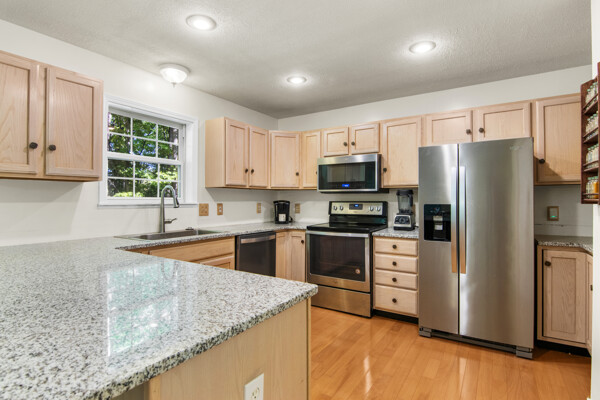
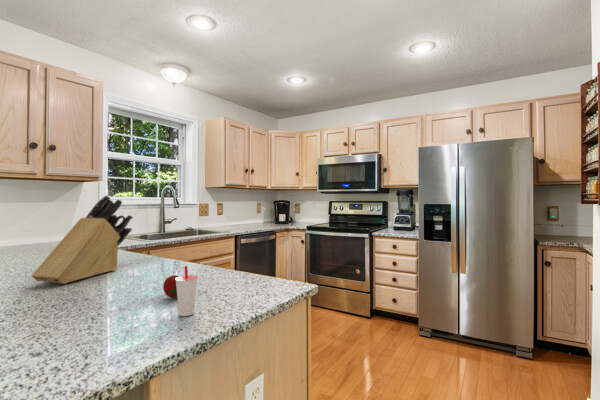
+ knife block (89, 234)
+ fruit (174, 286)
+ cup (186, 289)
